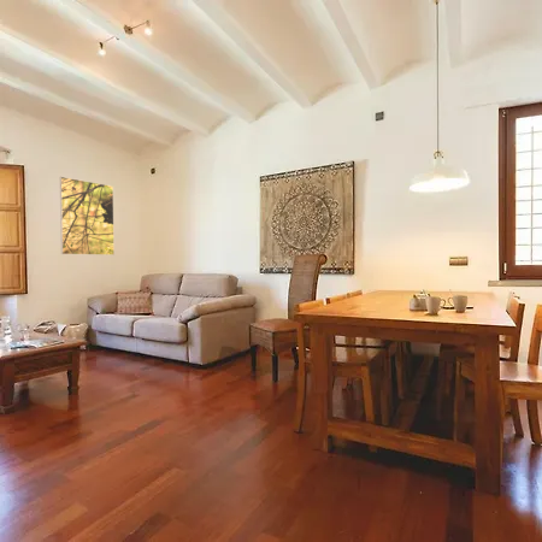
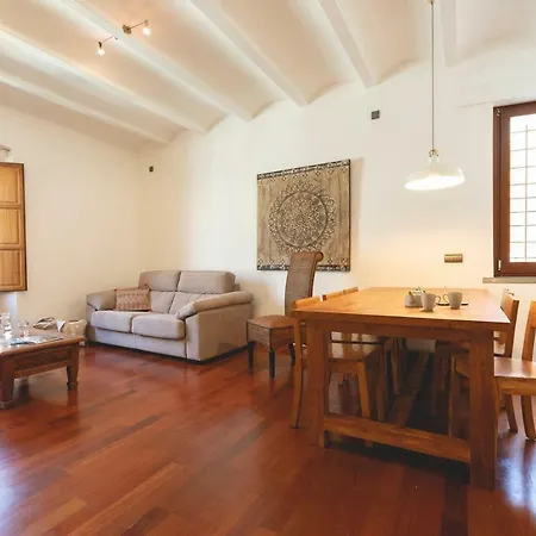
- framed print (88, 218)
